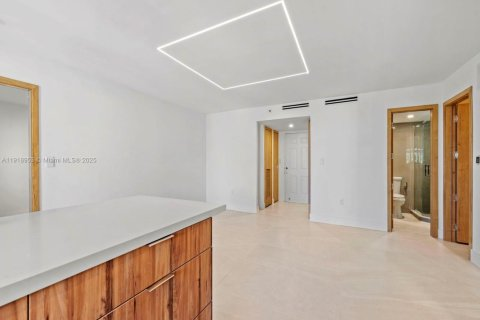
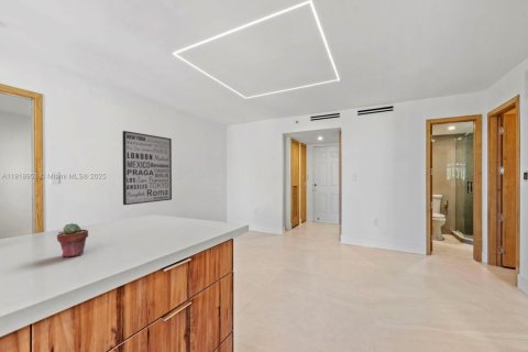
+ wall art (148, 168)
+ potted succulent (73, 239)
